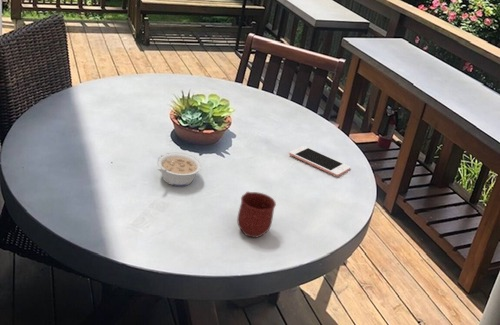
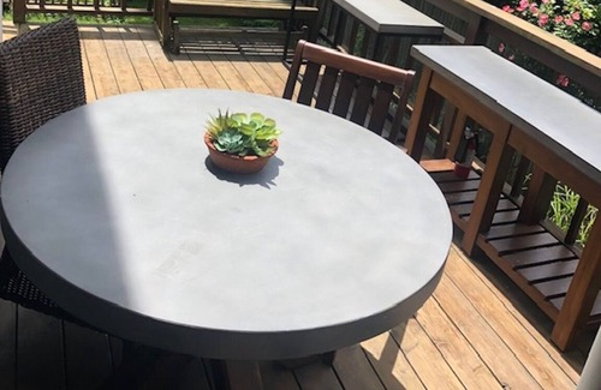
- legume (178, 170)
- mug (252, 212)
- cell phone (319, 160)
